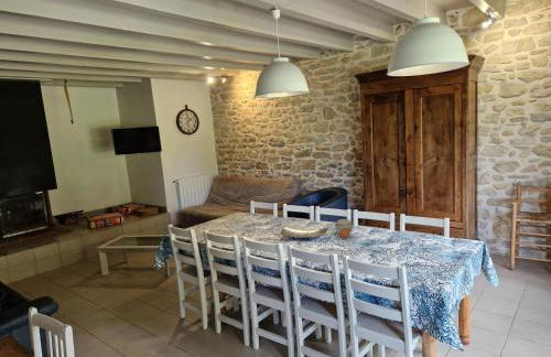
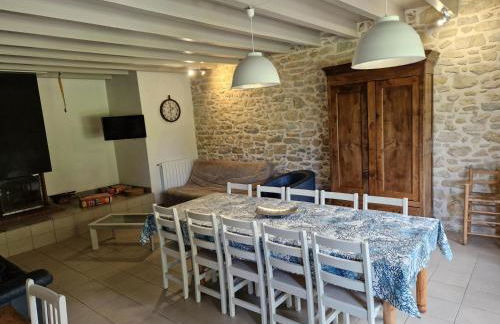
- jar (344, 228)
